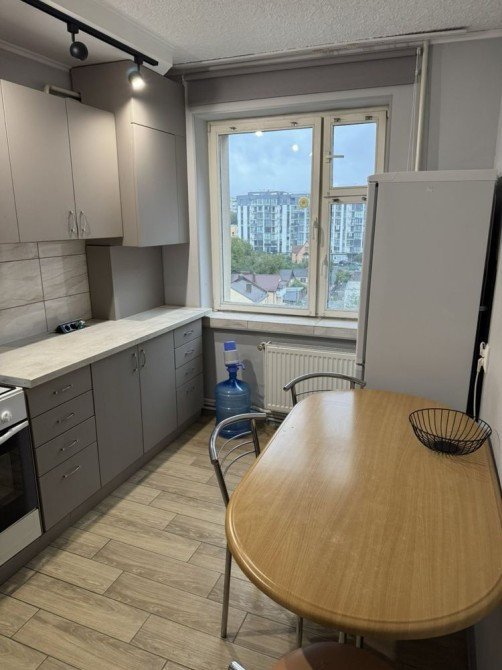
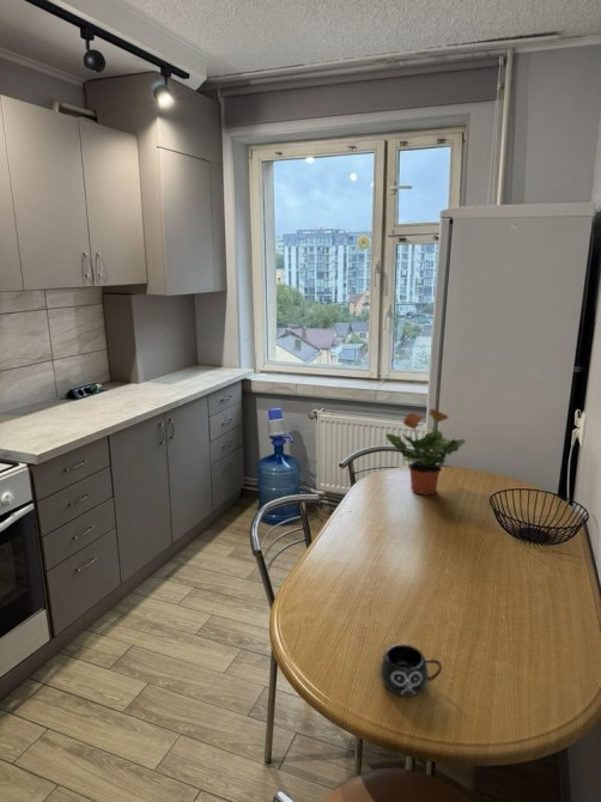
+ mug (411, 669)
+ potted plant (424, 450)
